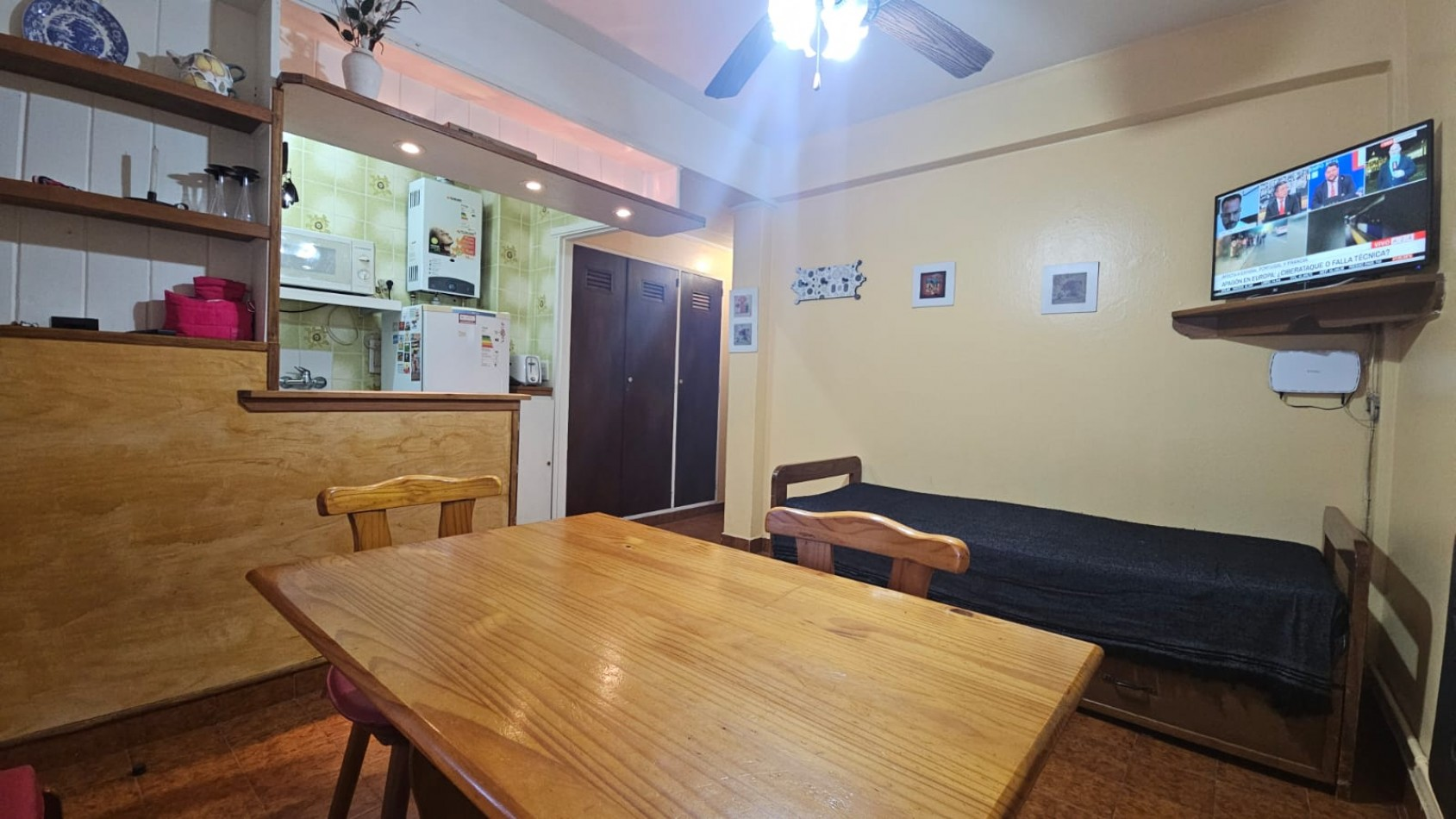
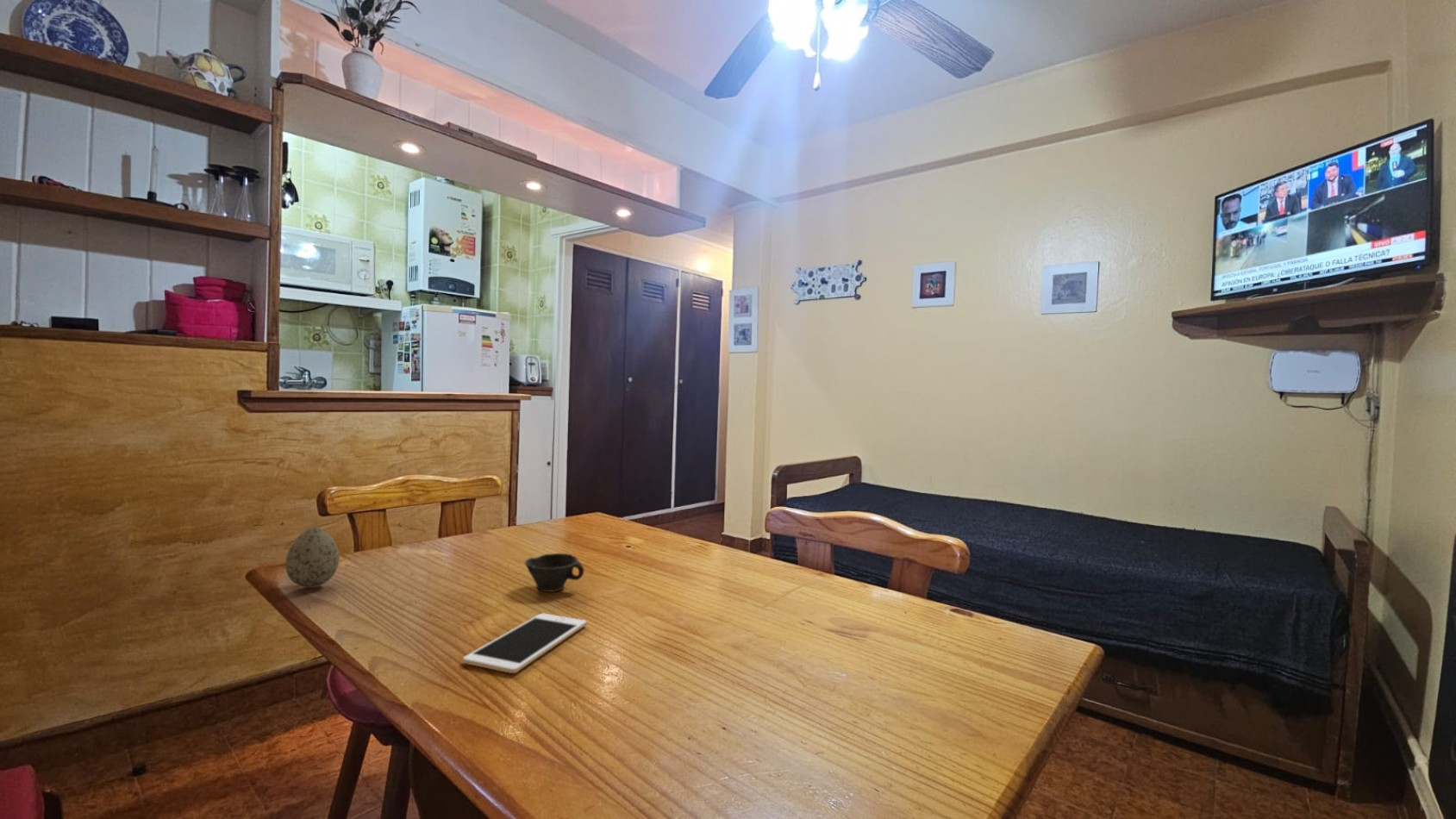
+ decorative egg (313, 556)
+ cell phone (529, 640)
+ cup (554, 573)
